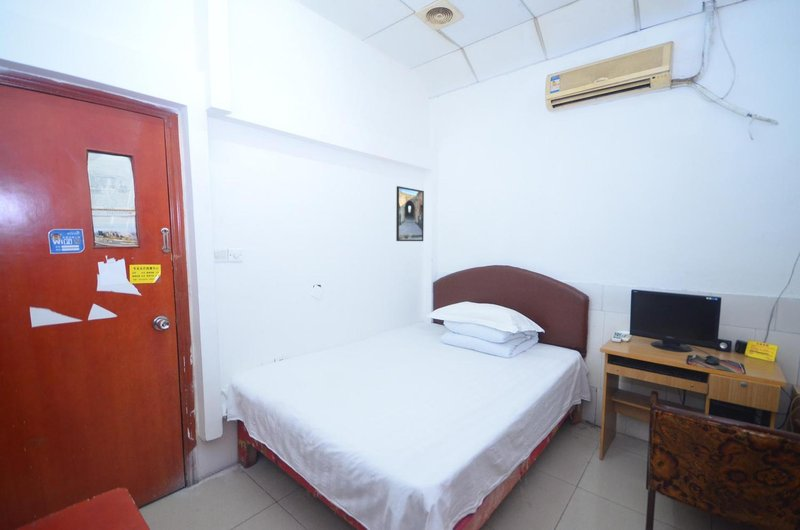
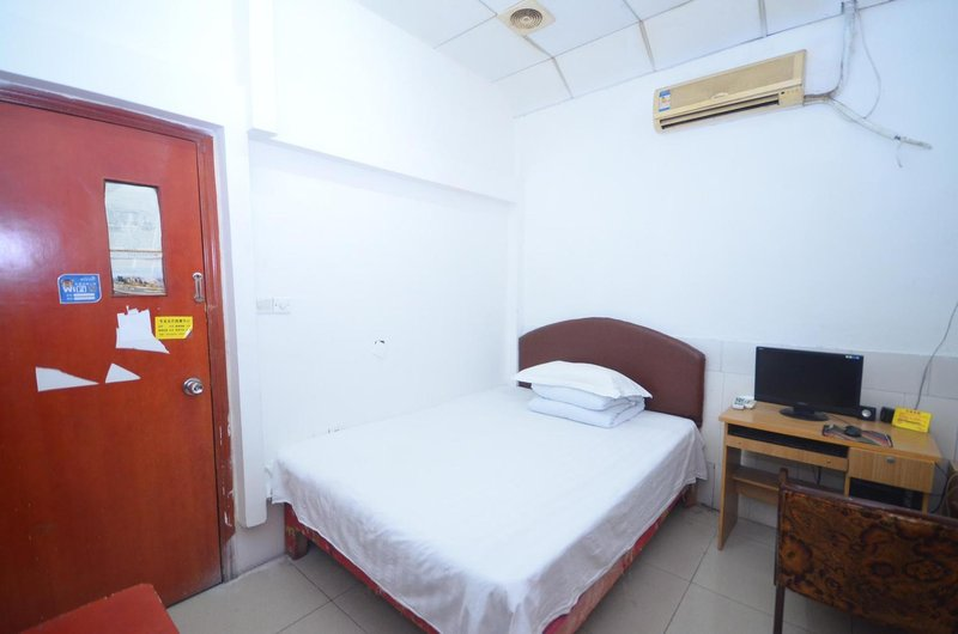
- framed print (410, 215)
